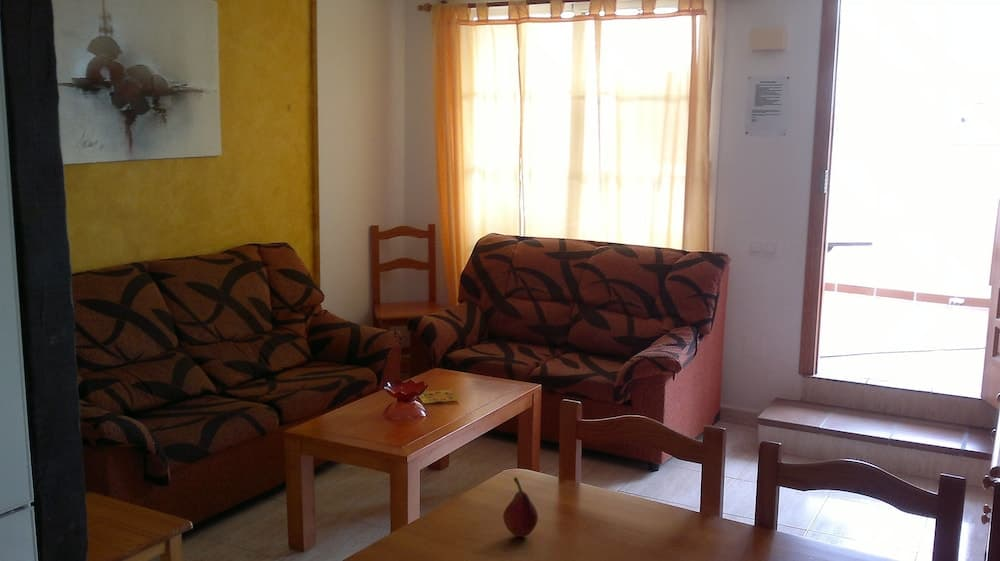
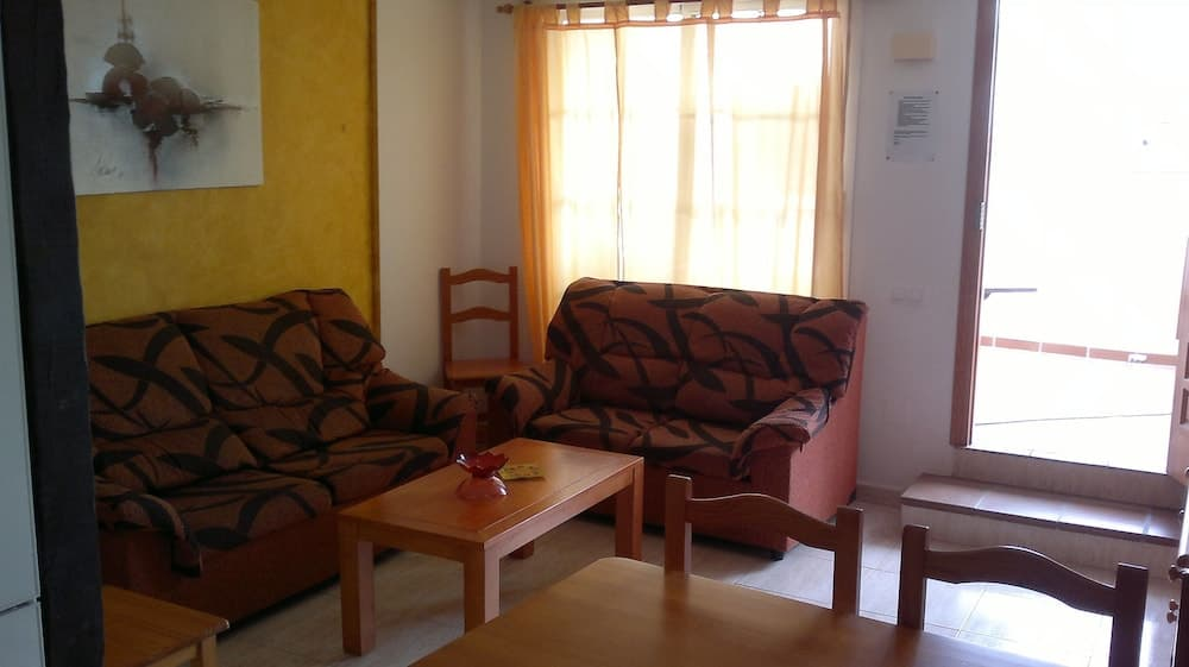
- fruit (520, 505)
